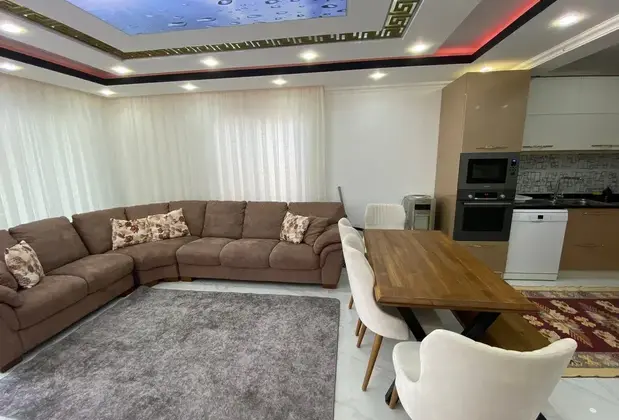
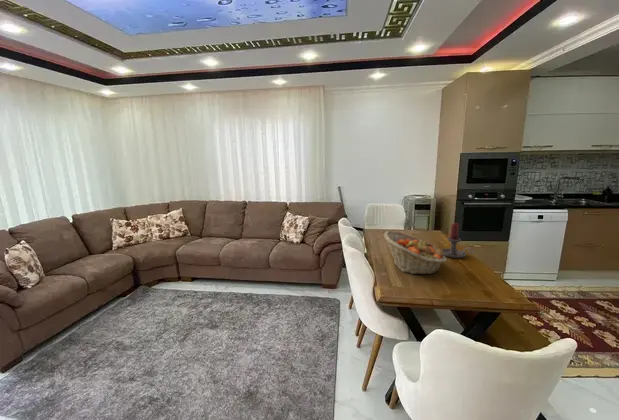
+ fruit basket (413, 250)
+ candle holder (457, 239)
